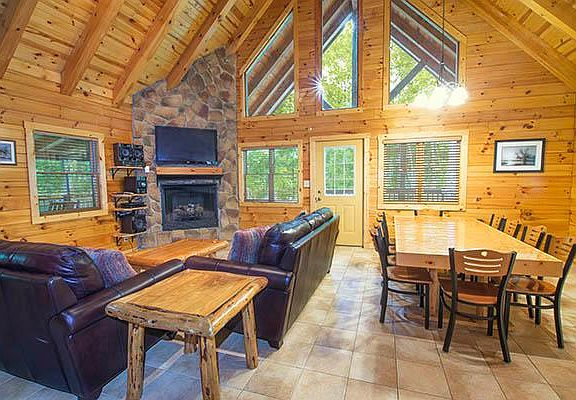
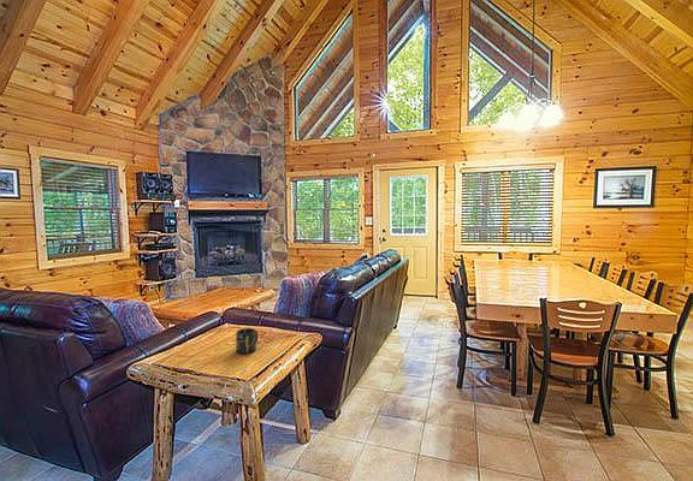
+ cup (248, 339)
